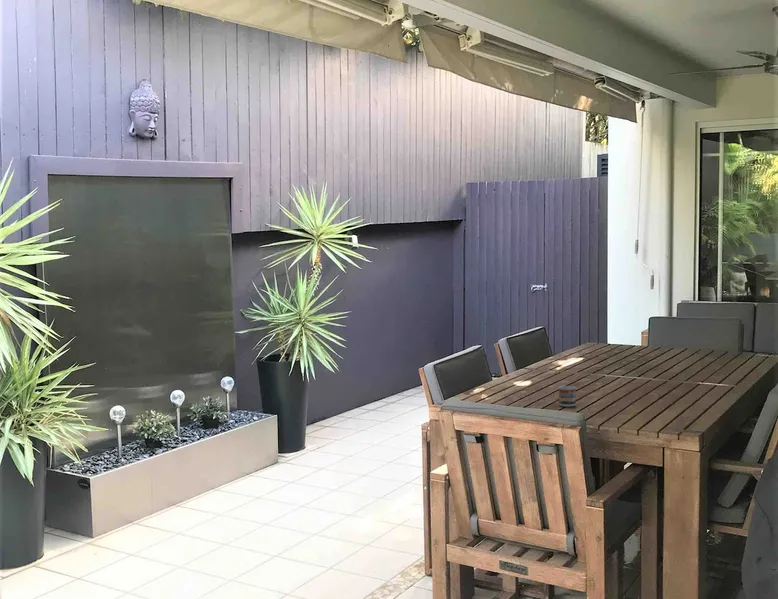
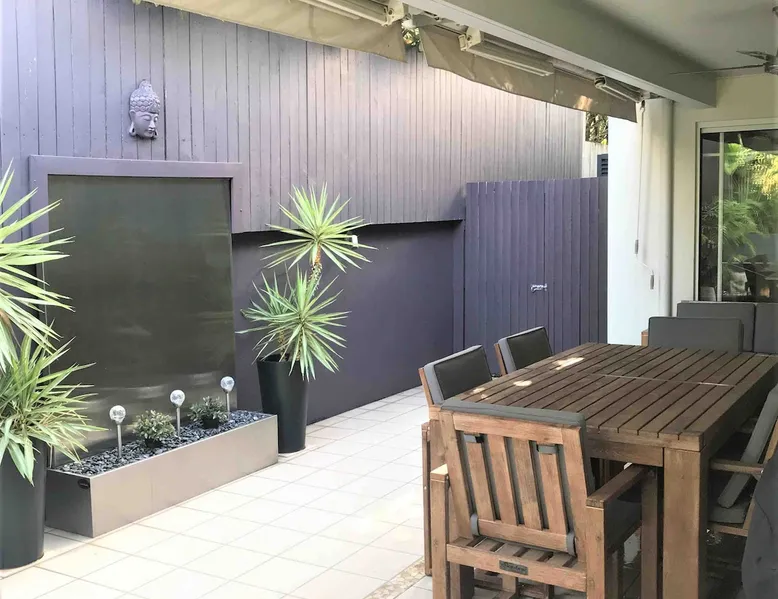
- cup (568, 395)
